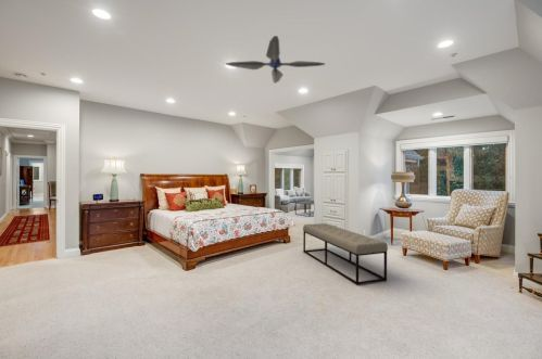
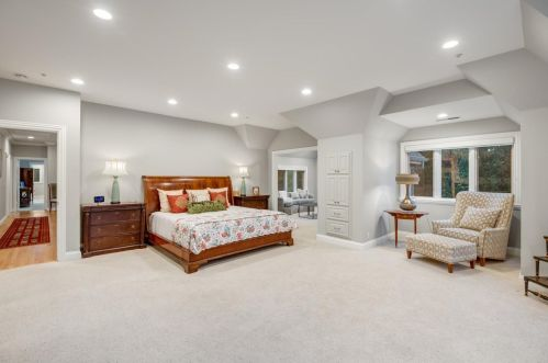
- bench (339, 247)
- ceiling fan (275, 62)
